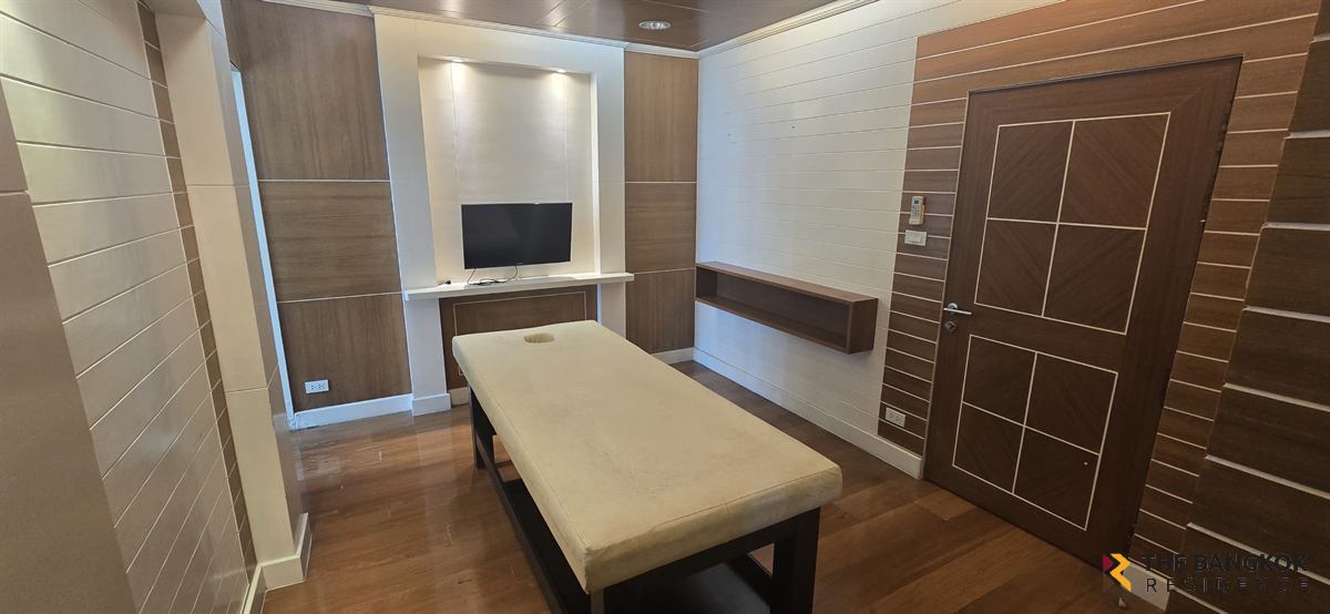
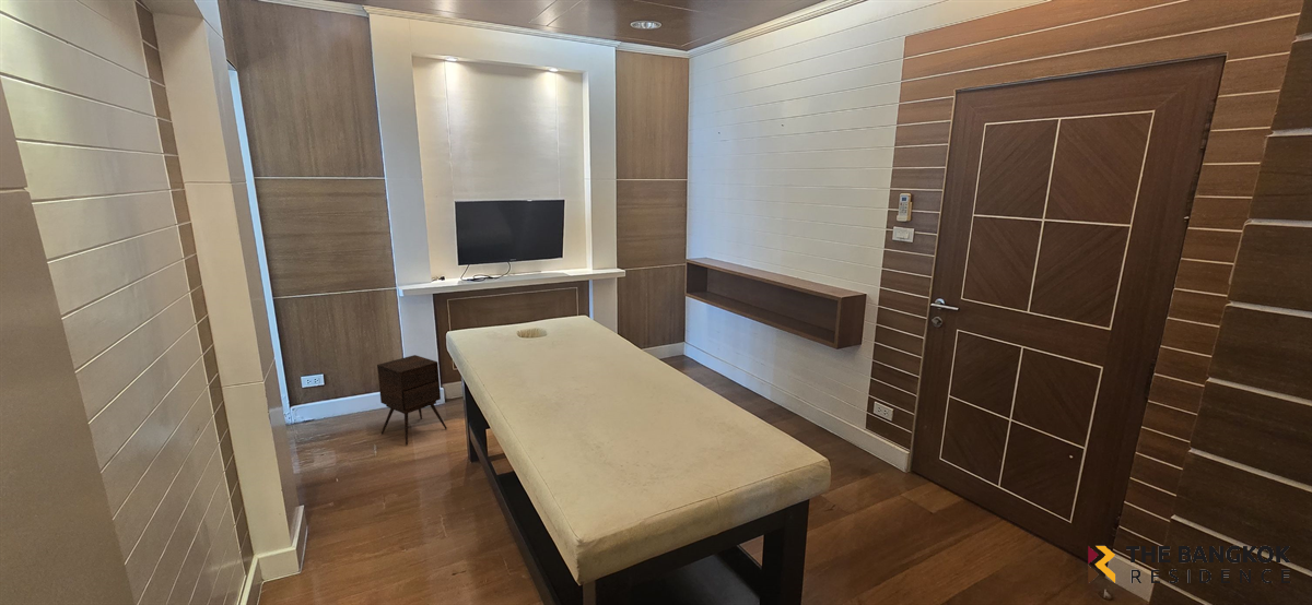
+ side table (411, 398)
